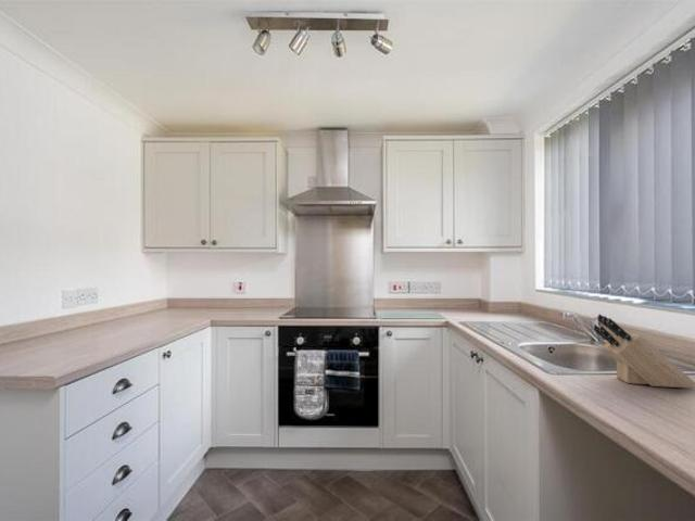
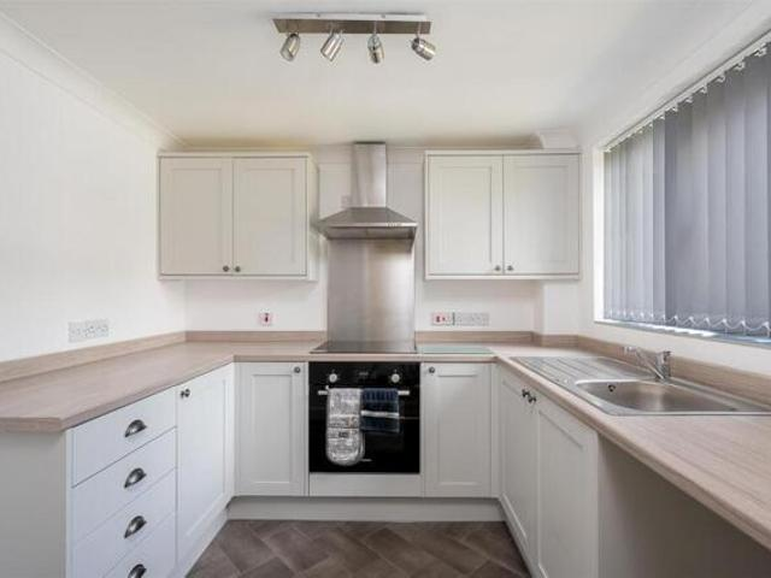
- knife block (641, 348)
